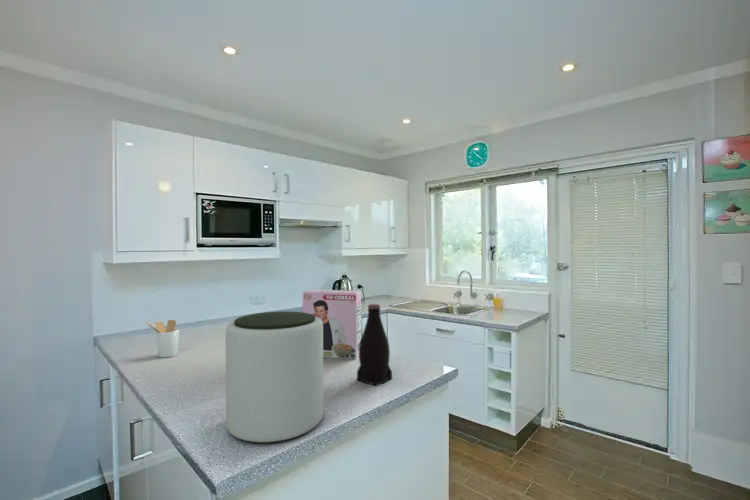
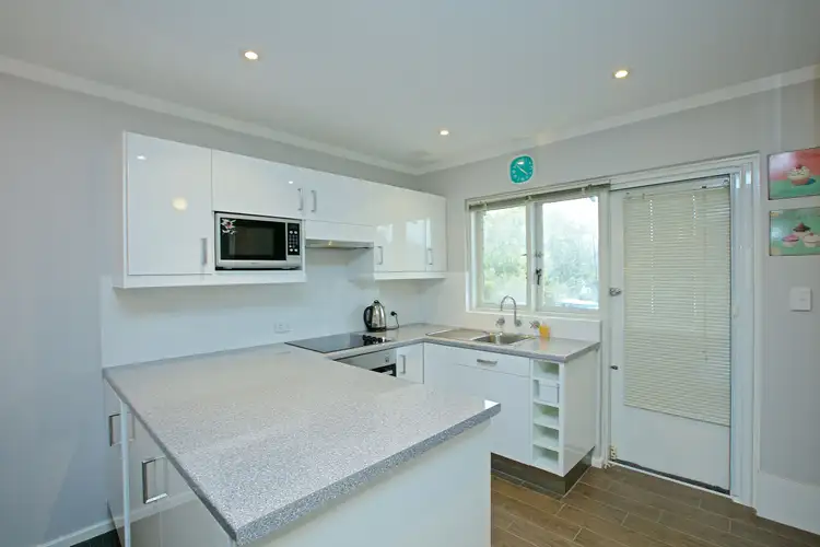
- utensil holder (162, 337)
- cereal box (332, 323)
- plant pot (276, 370)
- bottle (374, 342)
